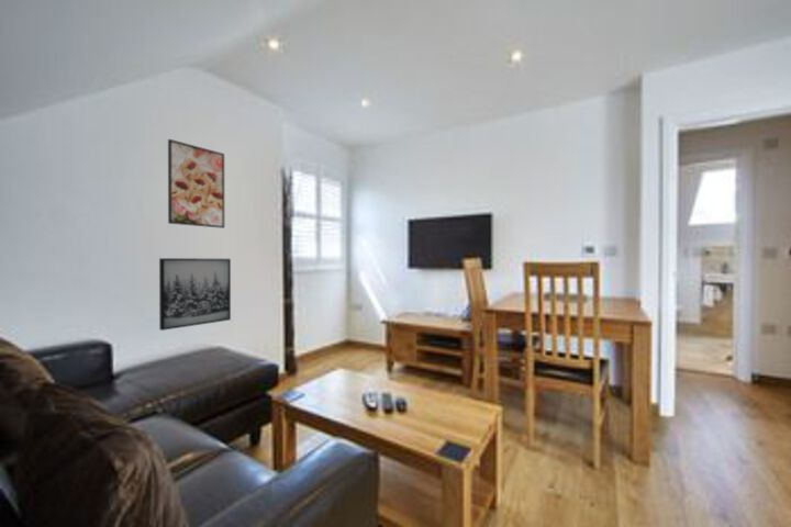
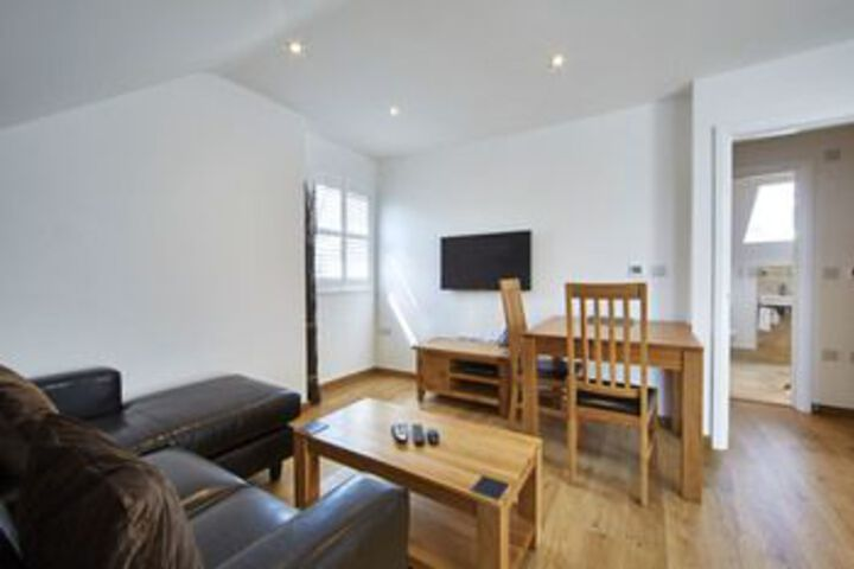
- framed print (198, 186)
- wall art (197, 291)
